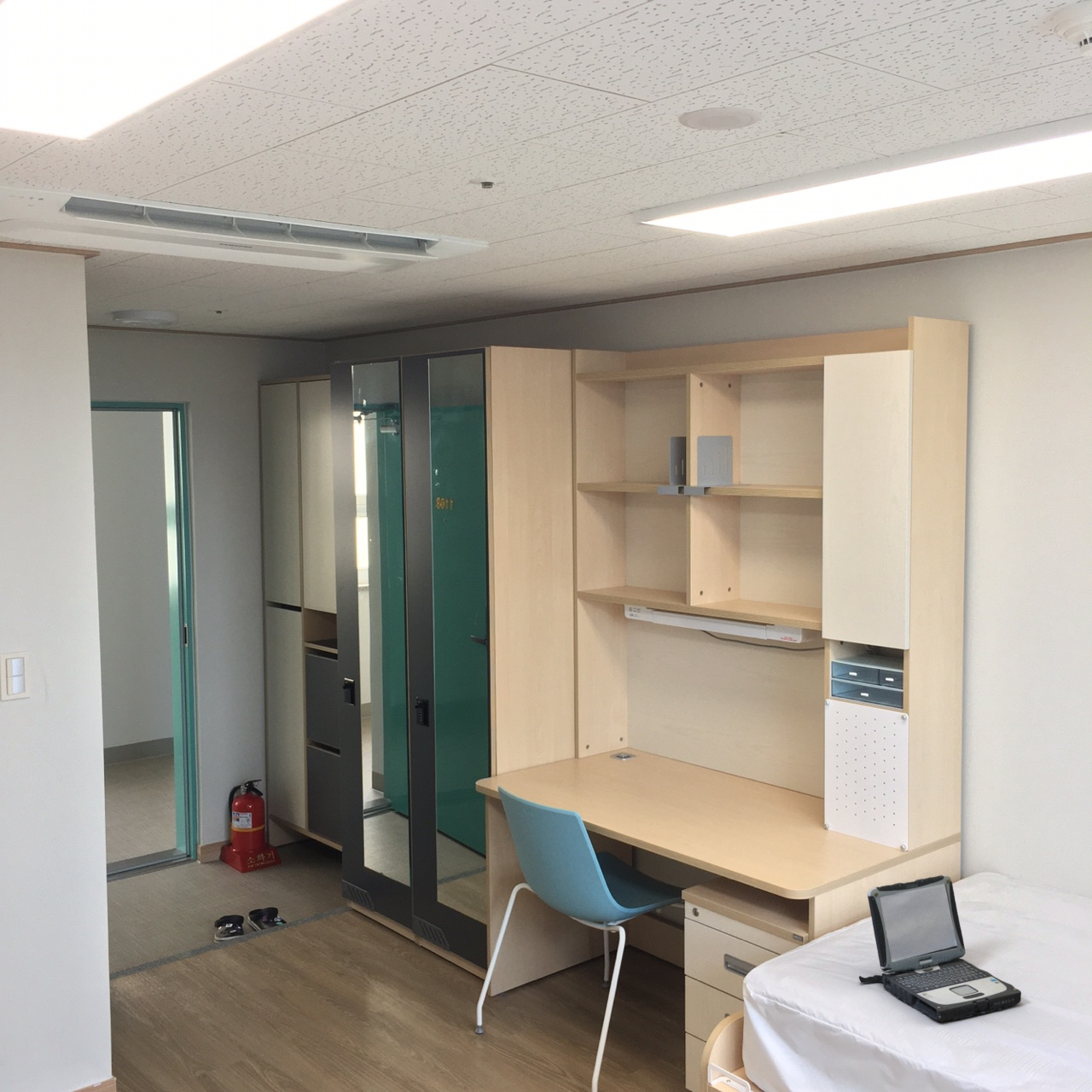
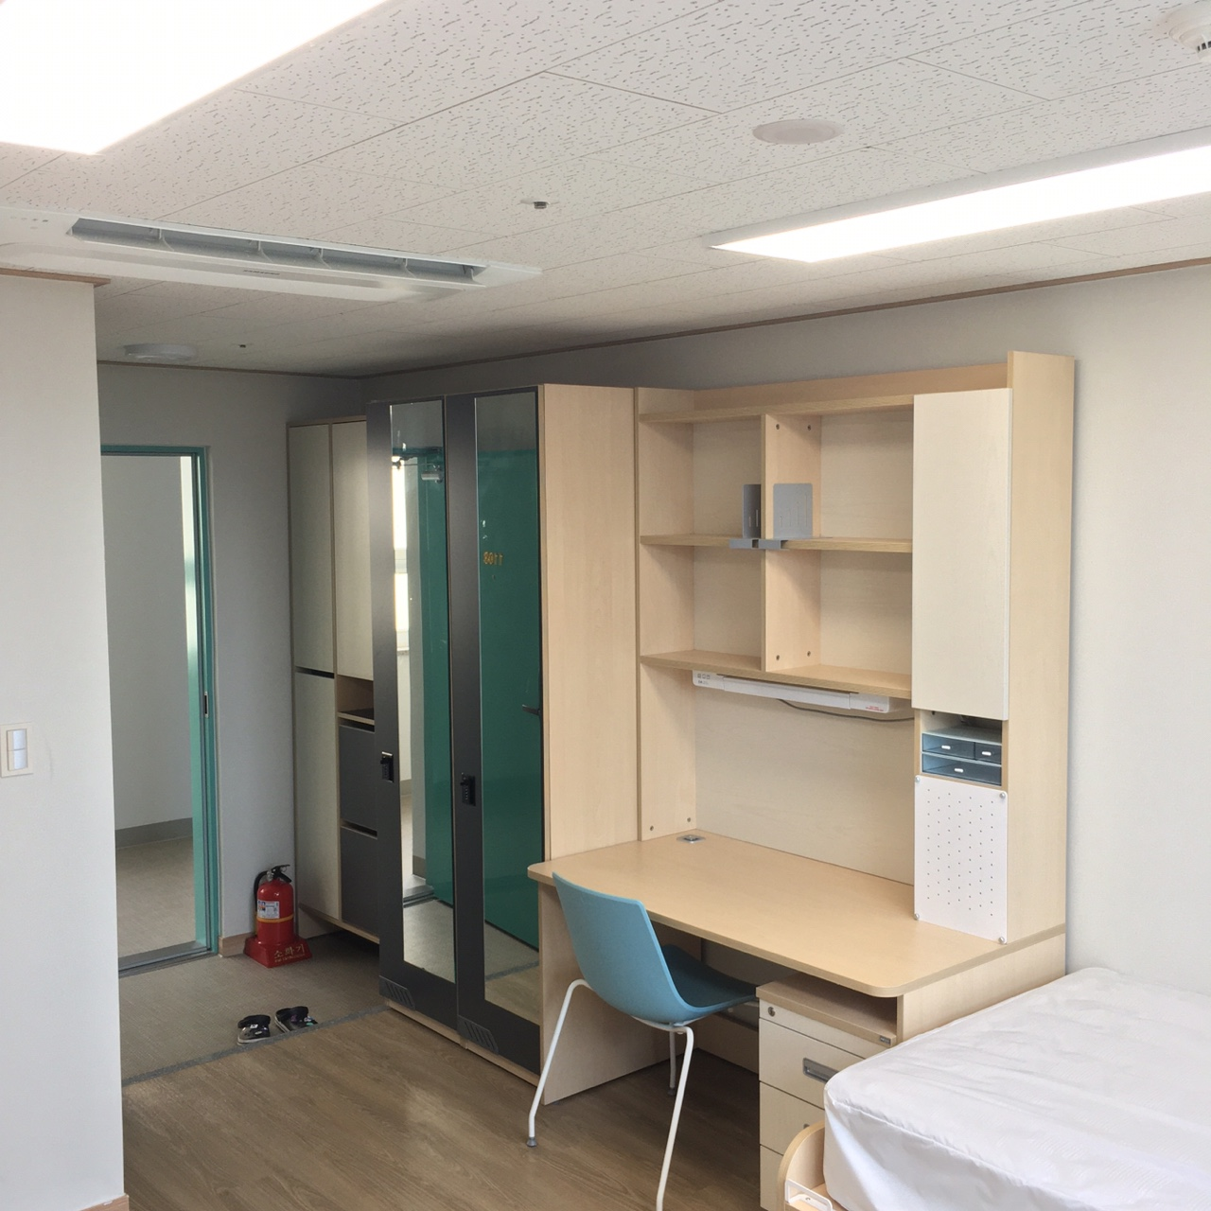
- laptop (939, 944)
